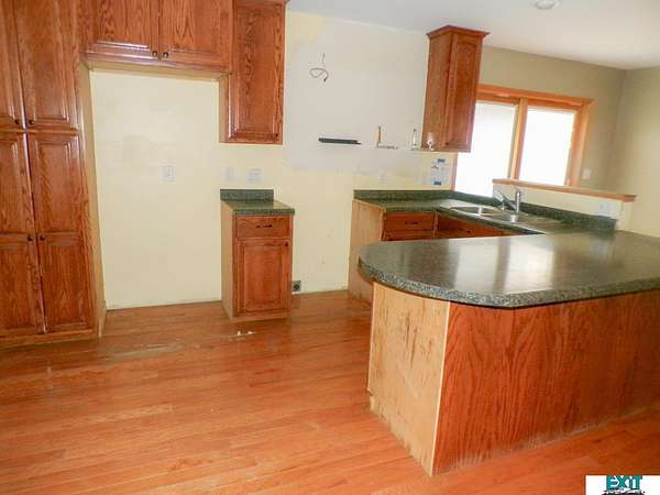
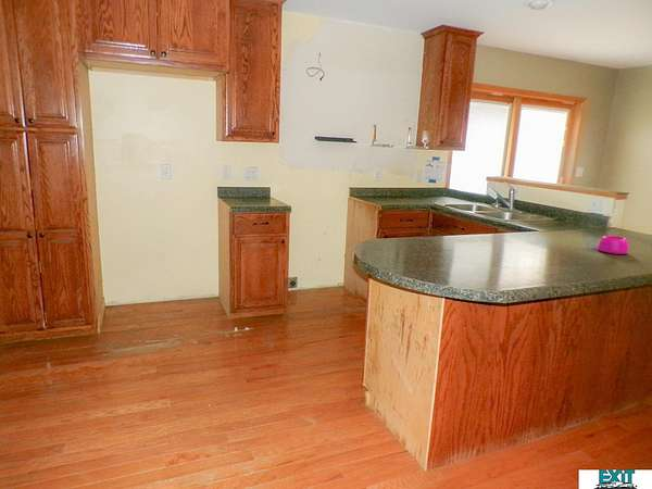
+ bowl (613, 243)
